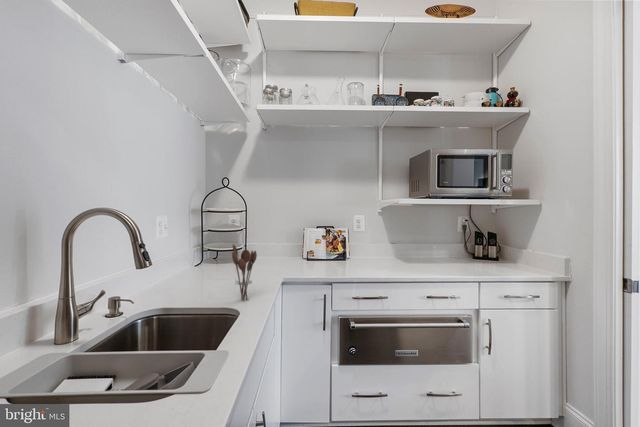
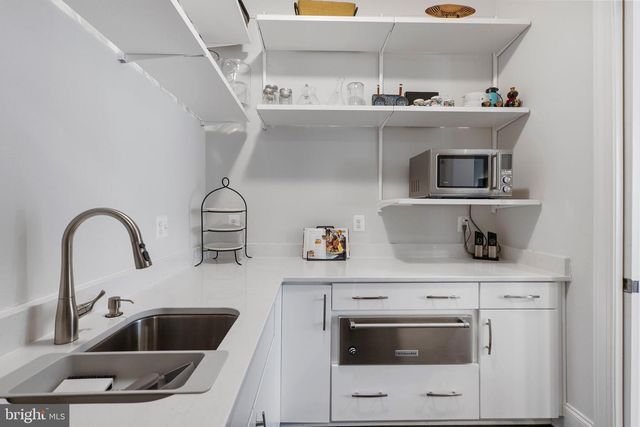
- utensil holder (242, 272)
